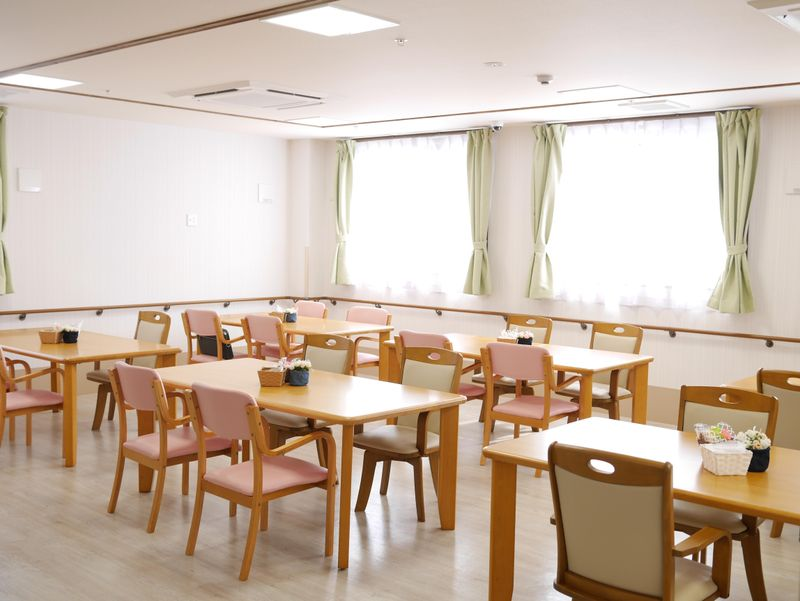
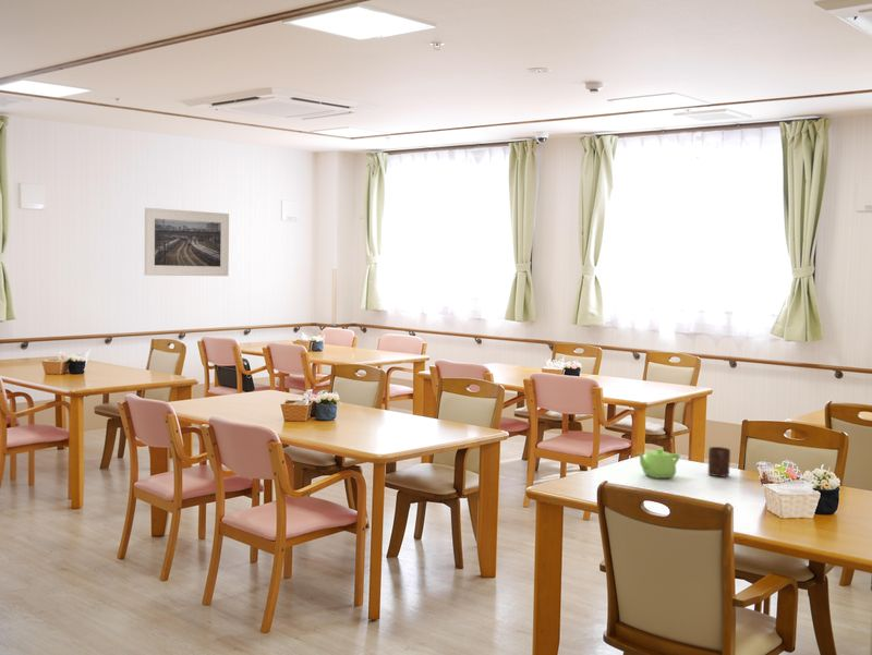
+ cup (720, 462)
+ teapot (657, 462)
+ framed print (187, 243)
